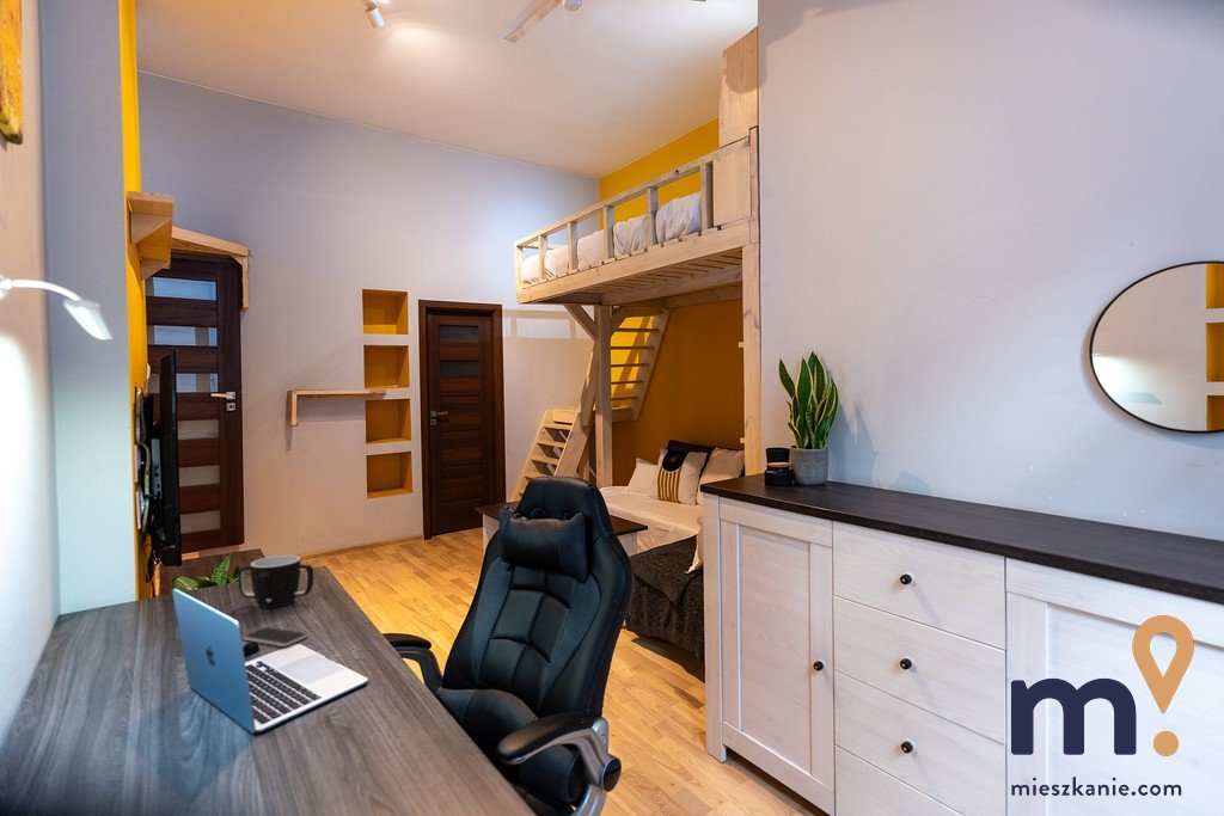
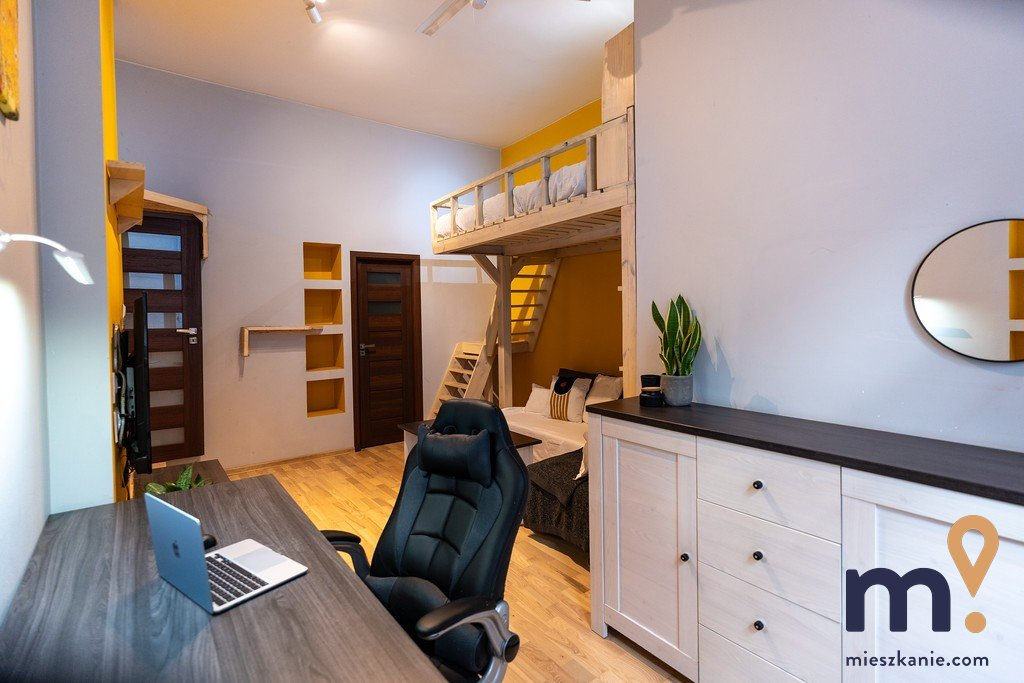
- mug (276, 582)
- smartphone (275, 636)
